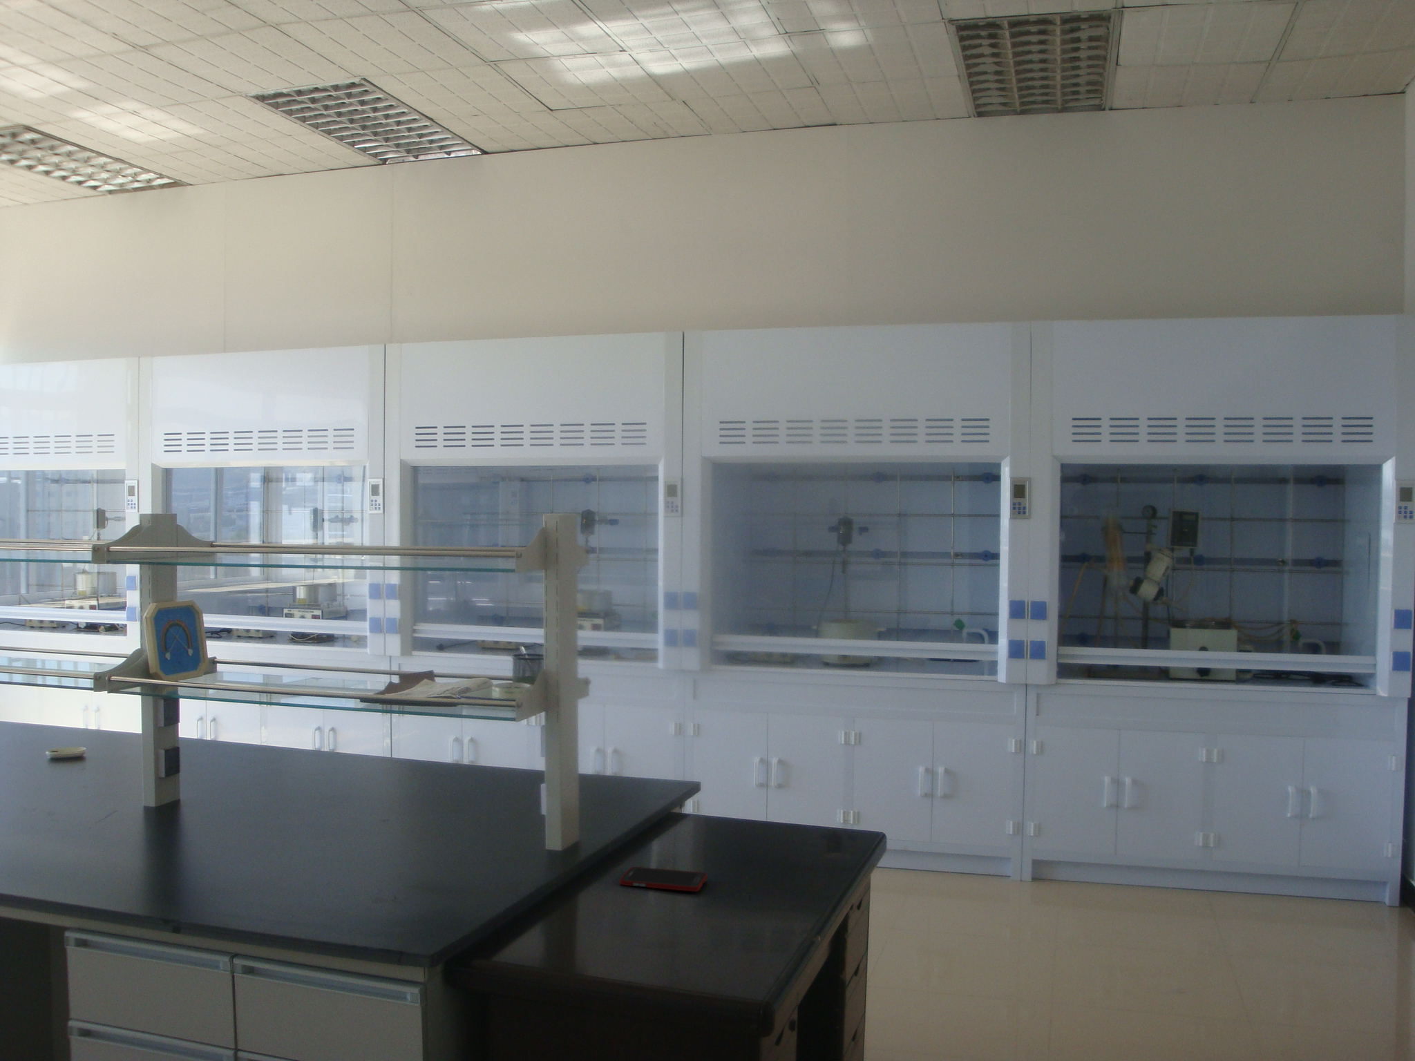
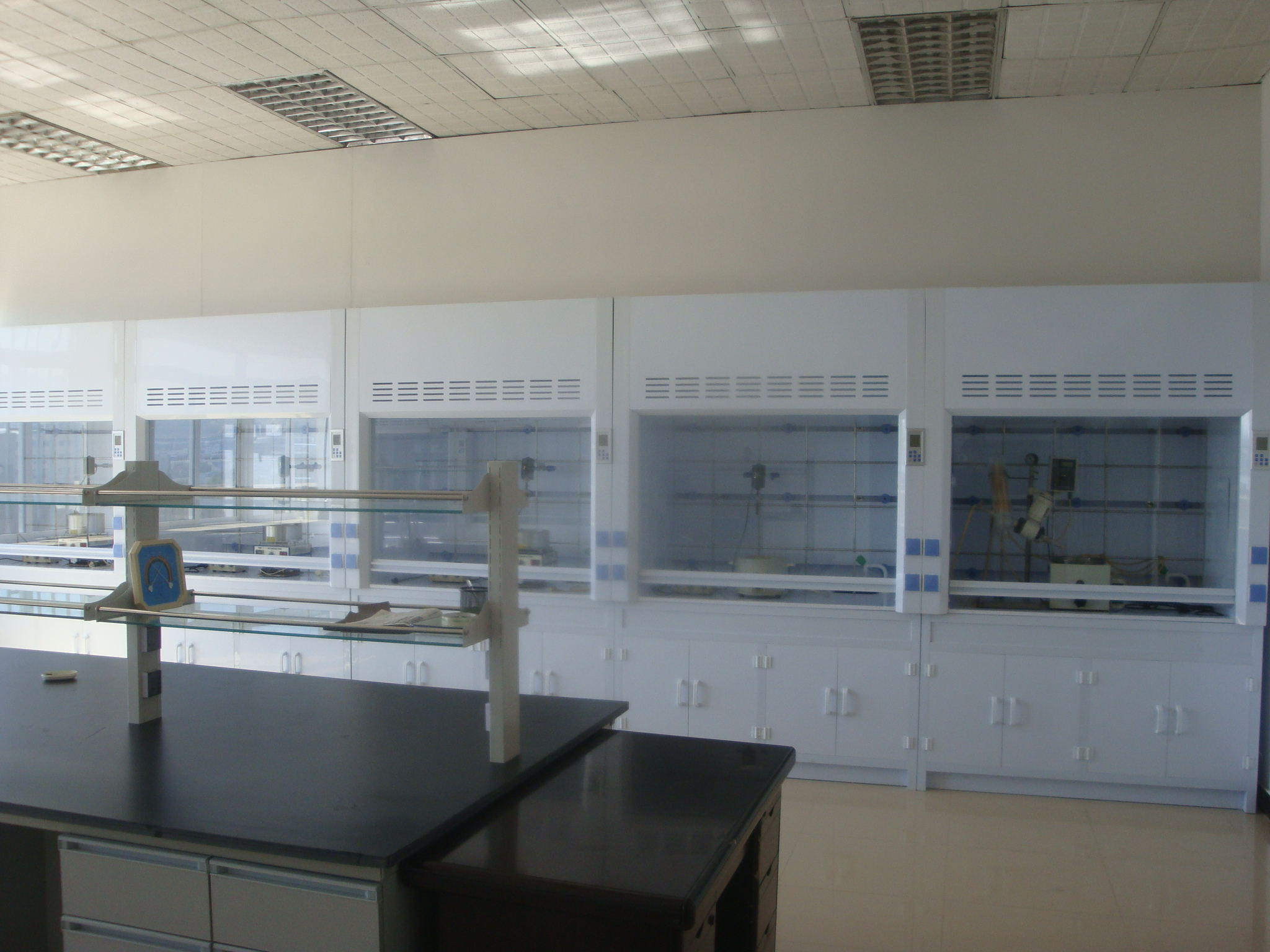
- cell phone (663, 878)
